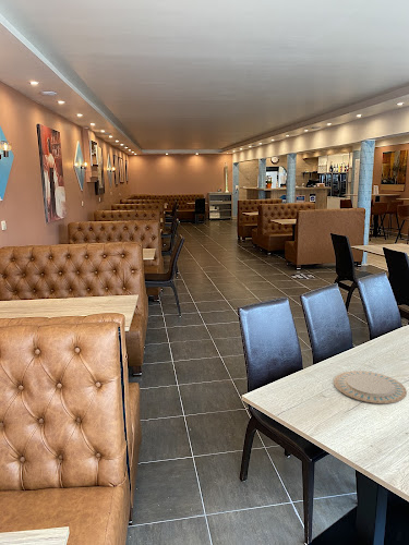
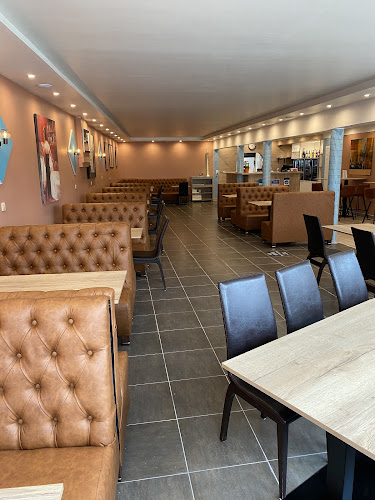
- chinaware (369, 384)
